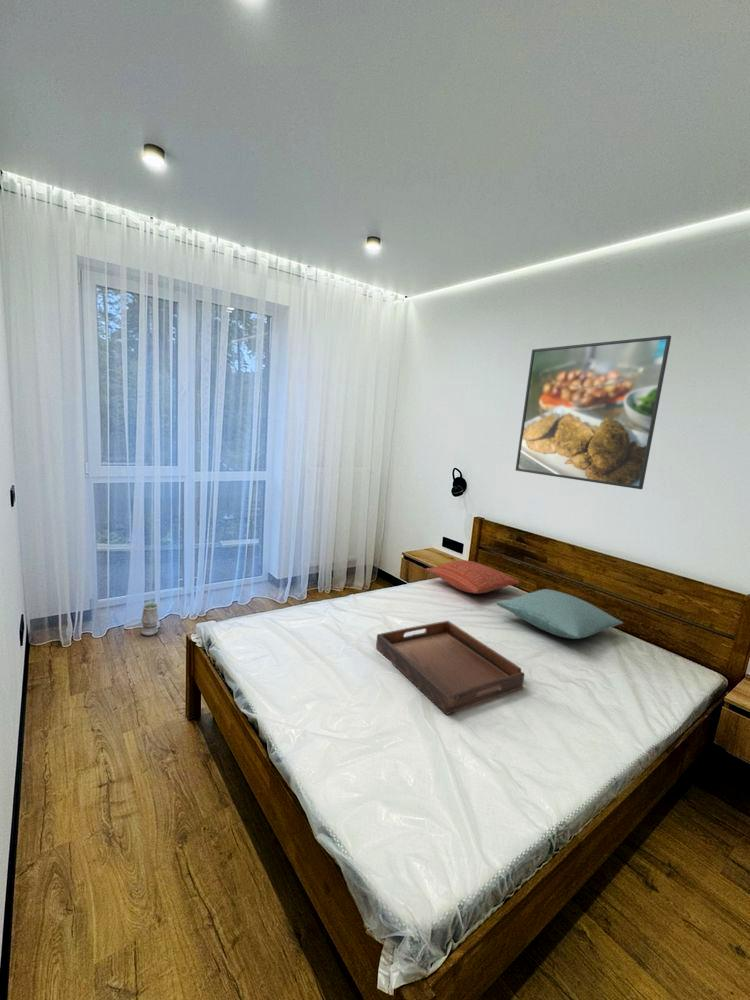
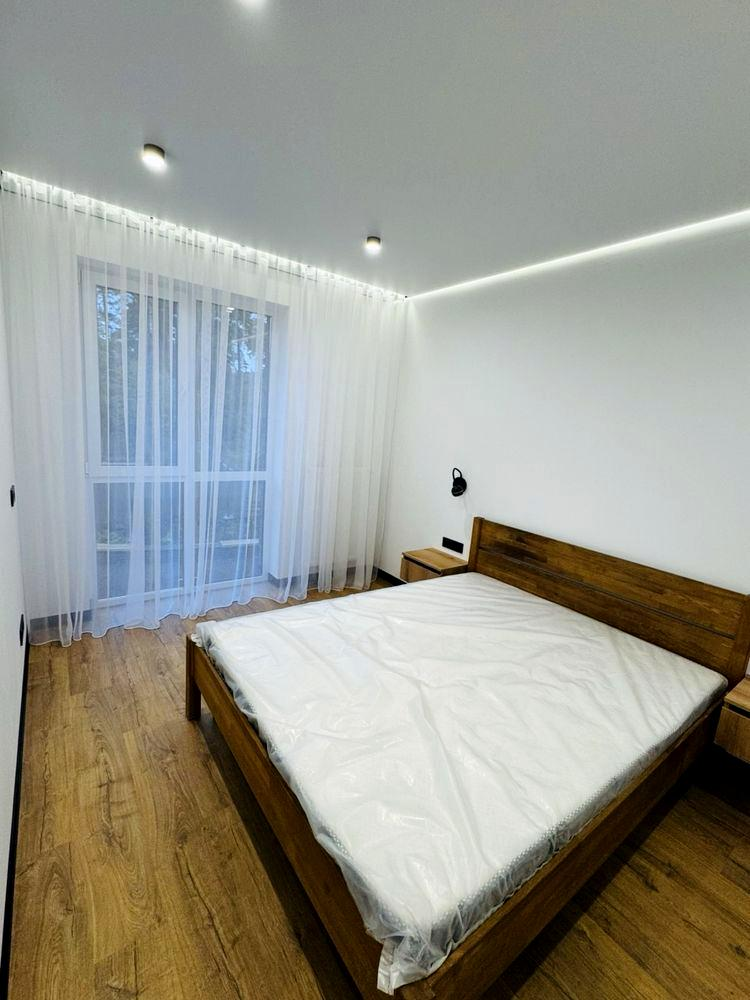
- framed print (582, 412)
- serving tray (447, 659)
- pillow (471, 575)
- vase (149, 618)
- pillow (558, 611)
